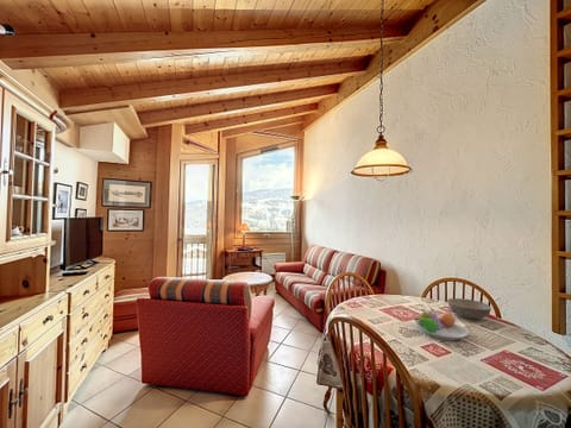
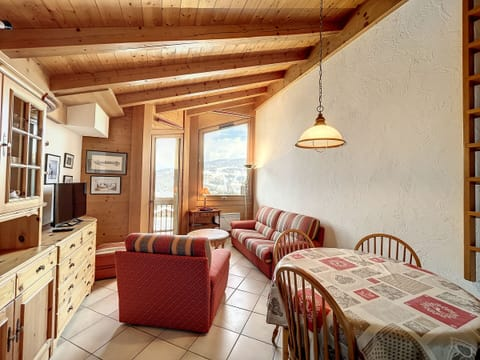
- fruit bowl (438, 321)
- bowl (468, 309)
